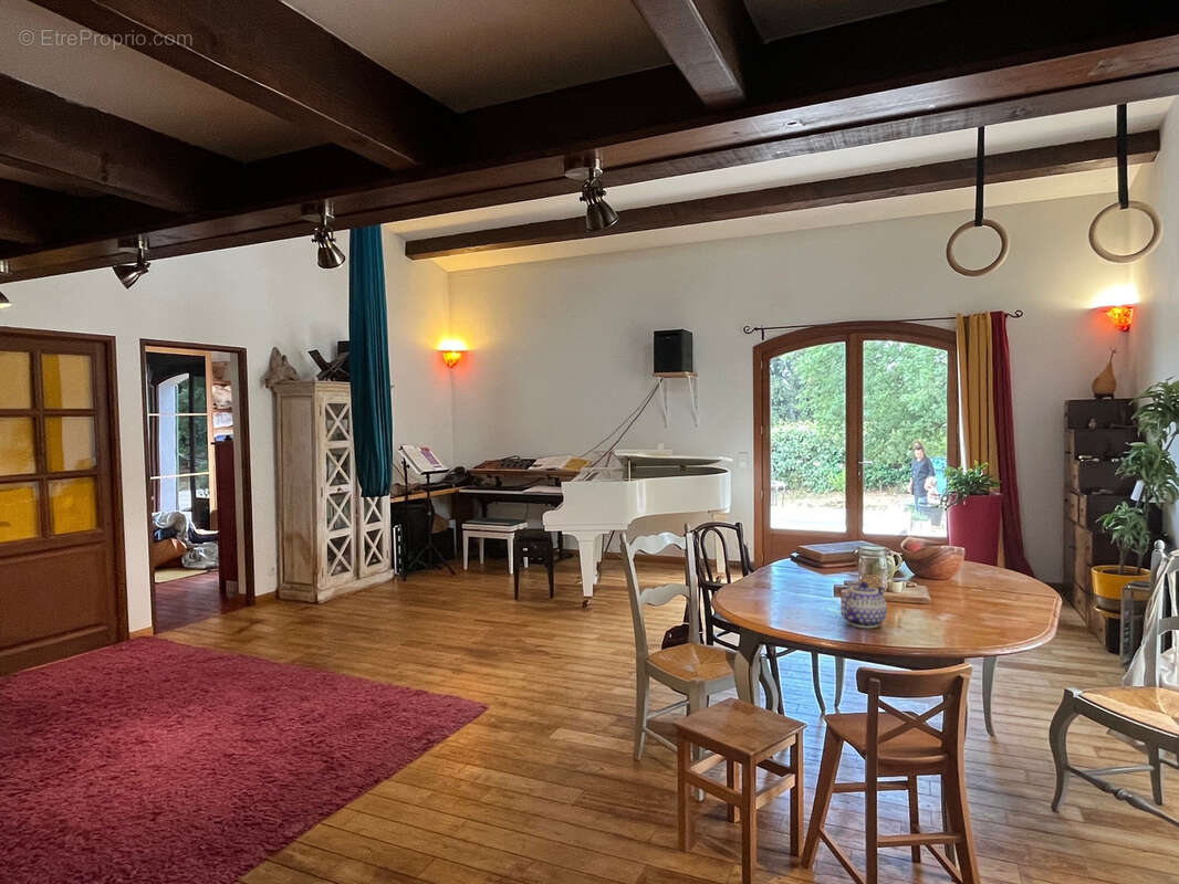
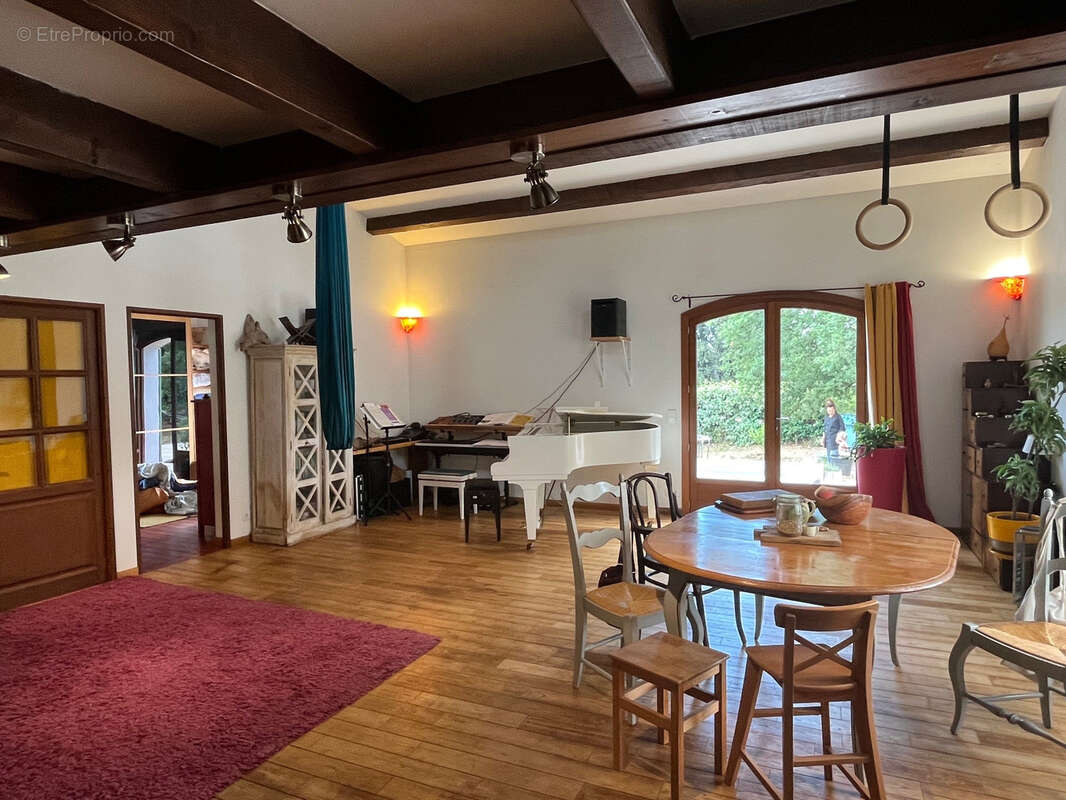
- teapot (864, 602)
